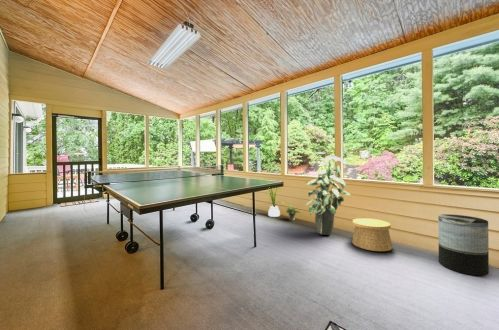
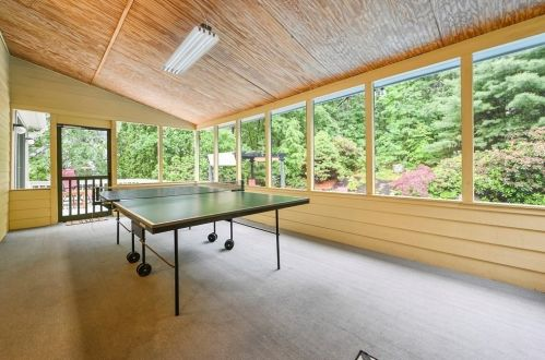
- trash can (462, 242)
- basket (371, 233)
- house plant (272, 197)
- indoor plant (324, 192)
- potted plant (292, 212)
